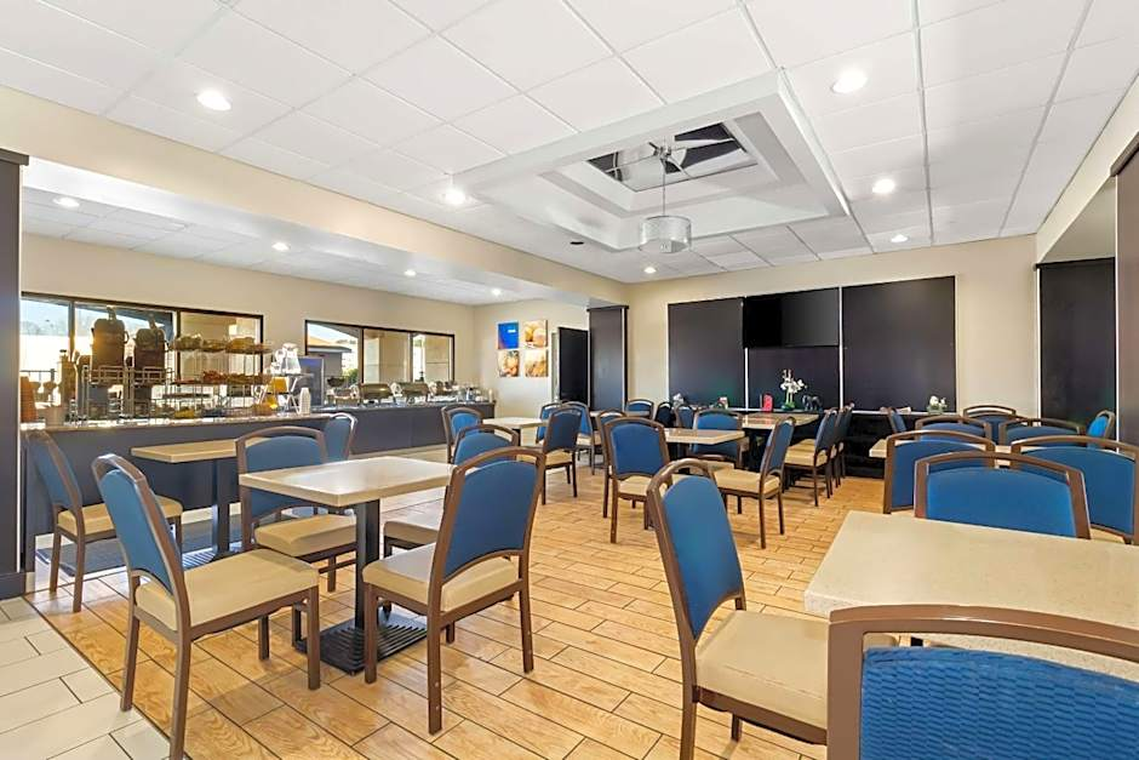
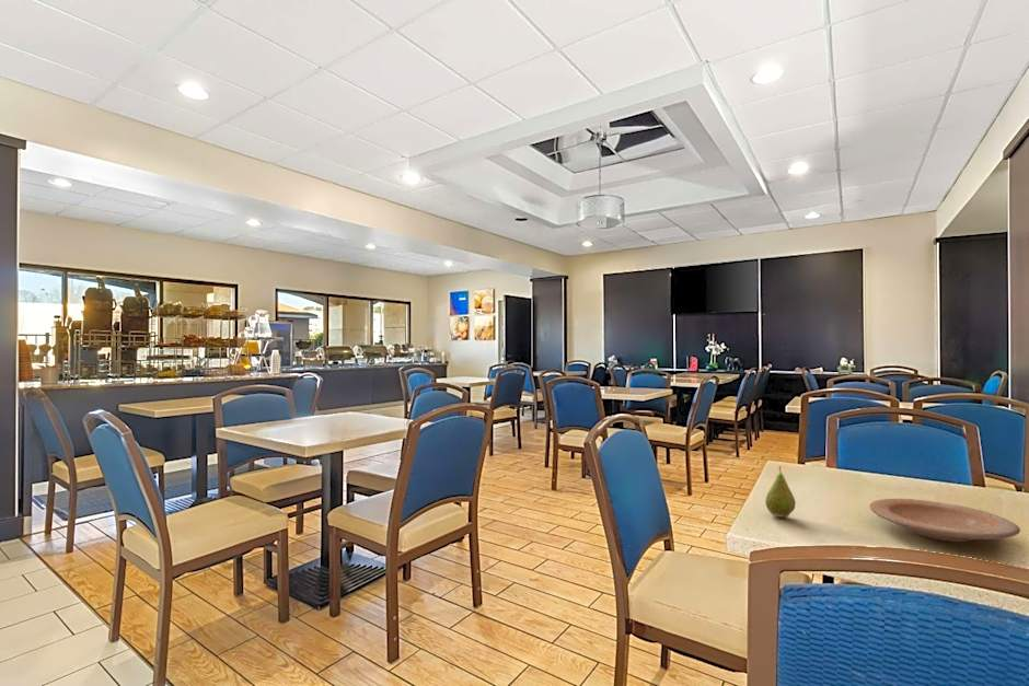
+ fruit (779, 492)
+ plate (939, 523)
